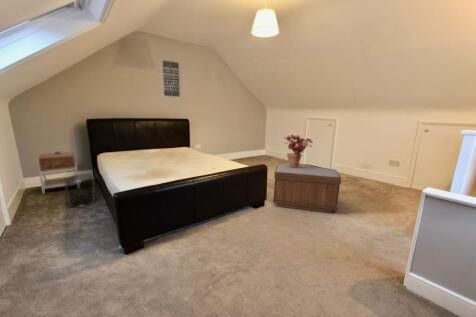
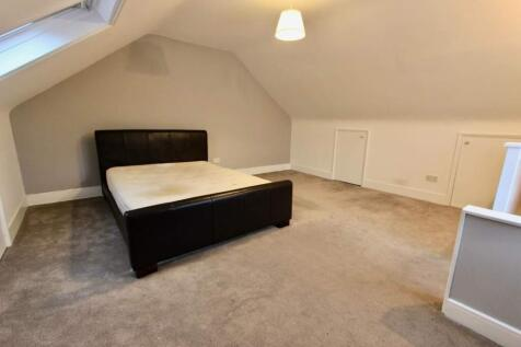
- nightstand (59, 170)
- bench (304, 186)
- potted plant (297, 151)
- waste bin (80, 190)
- wall art (171, 79)
